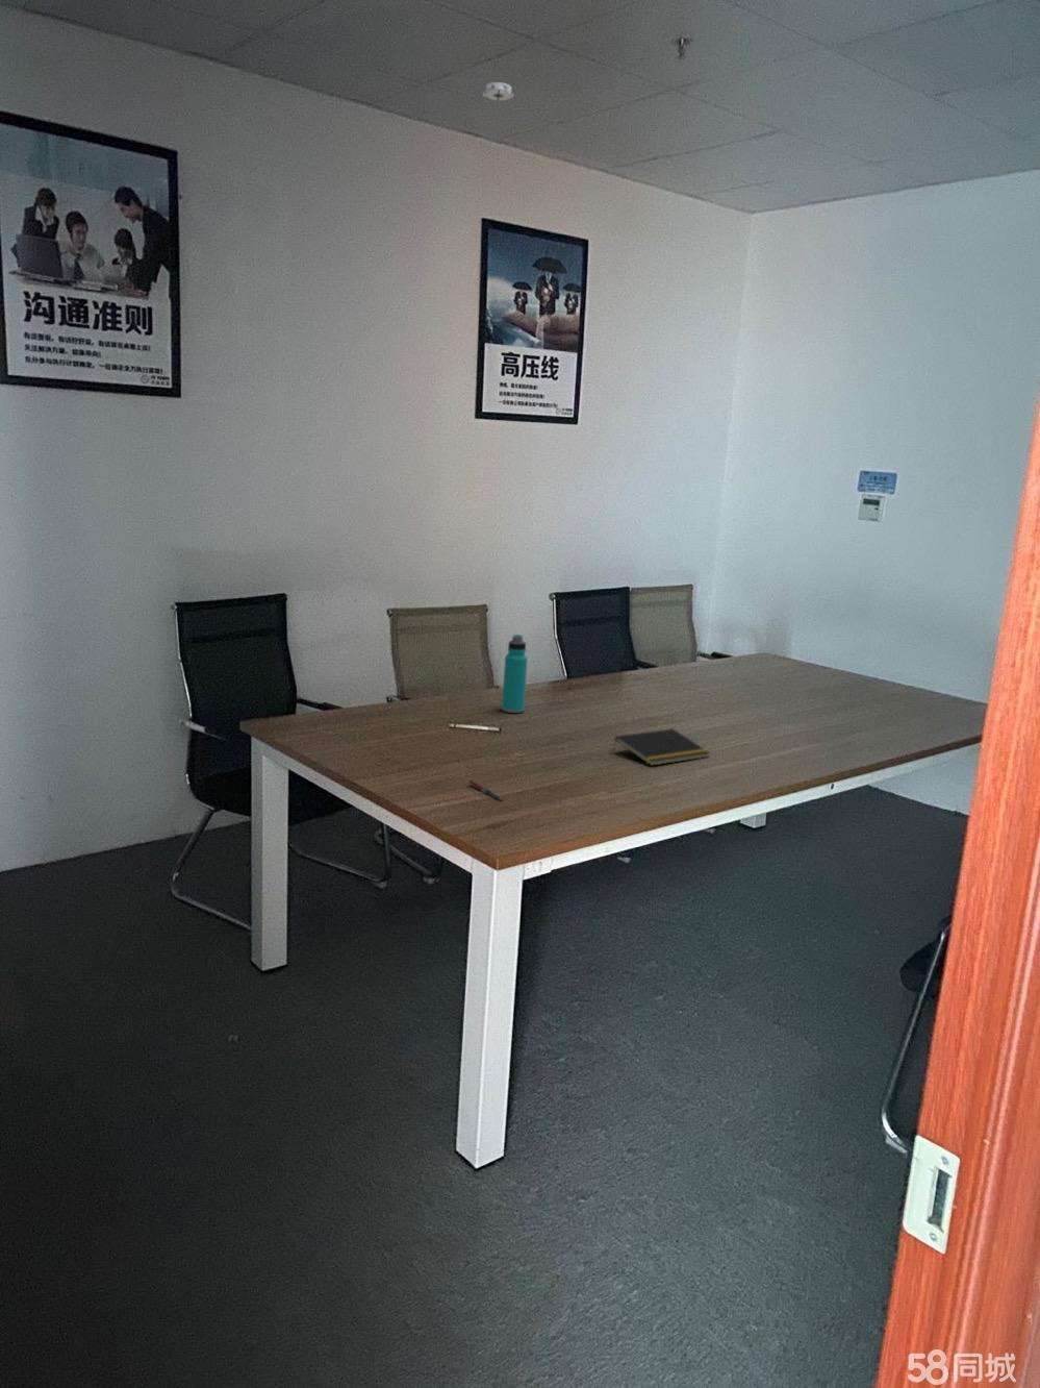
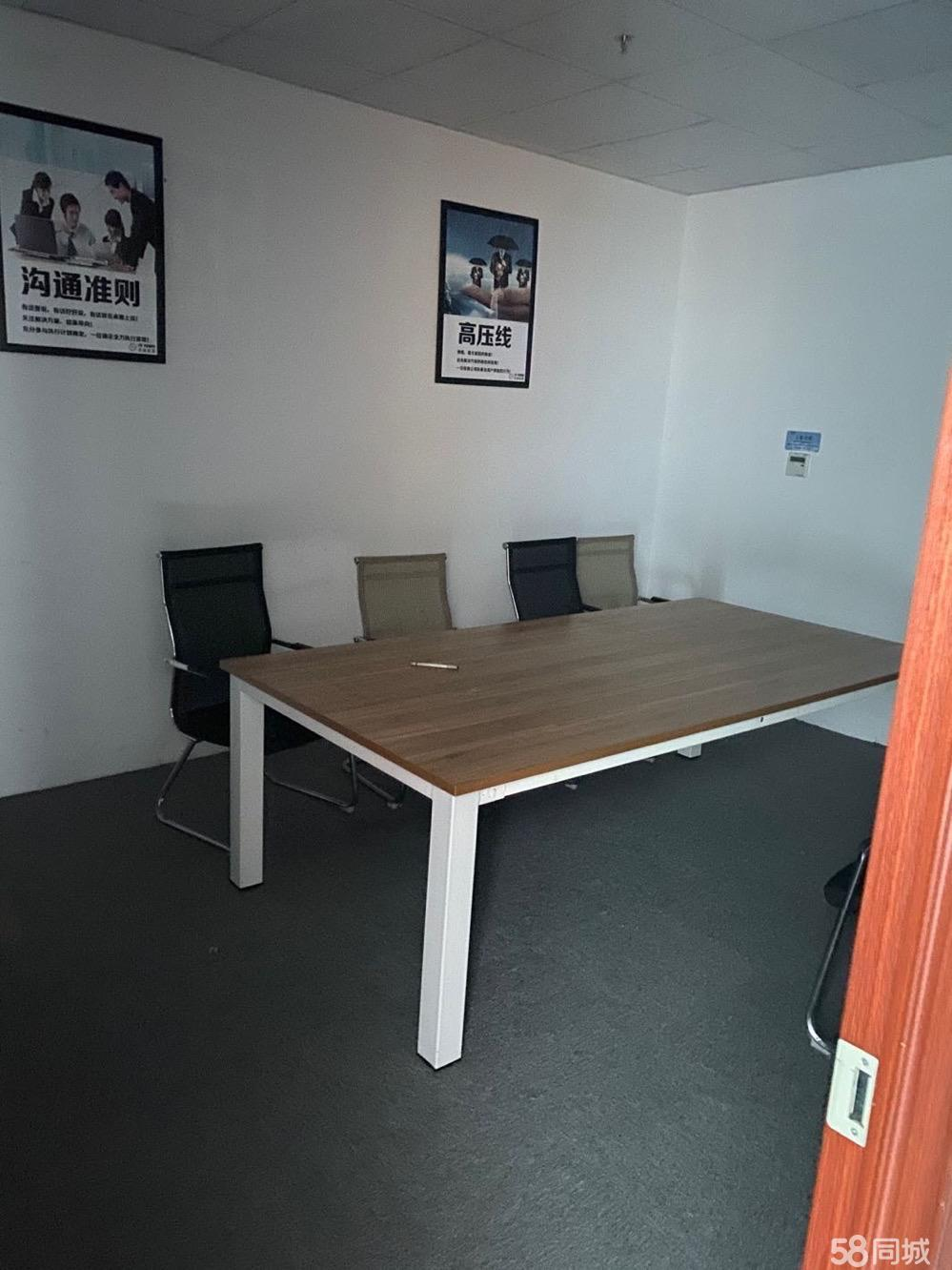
- water bottle (515, 673)
- notepad (662, 746)
- smoke detector (497, 92)
- pen (485, 790)
